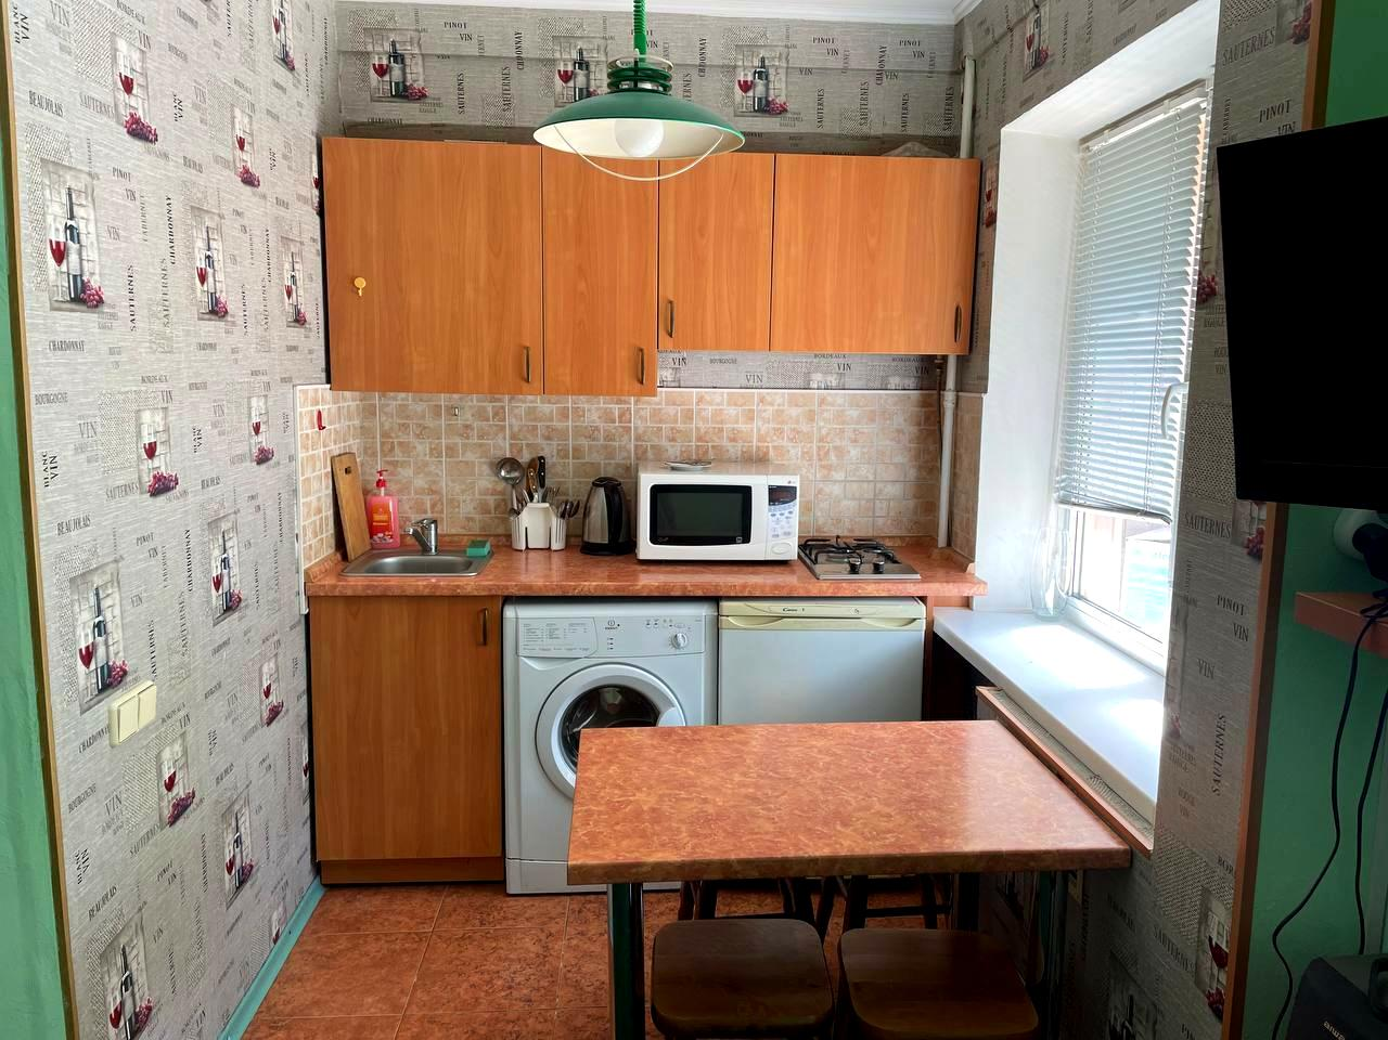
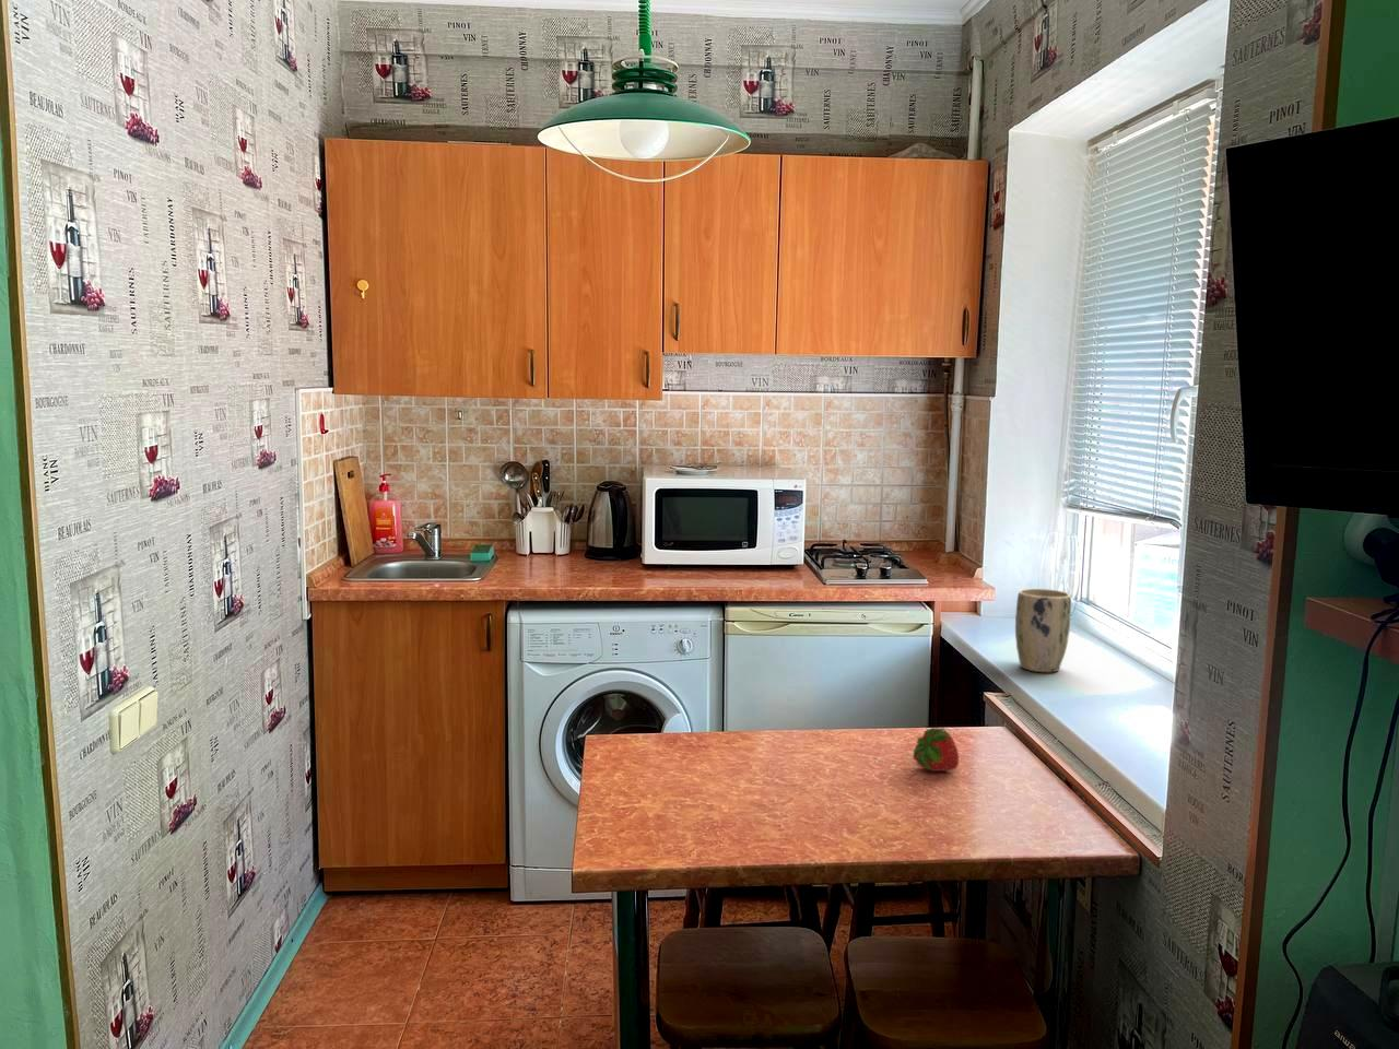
+ fruit (934, 749)
+ plant pot (1042, 630)
